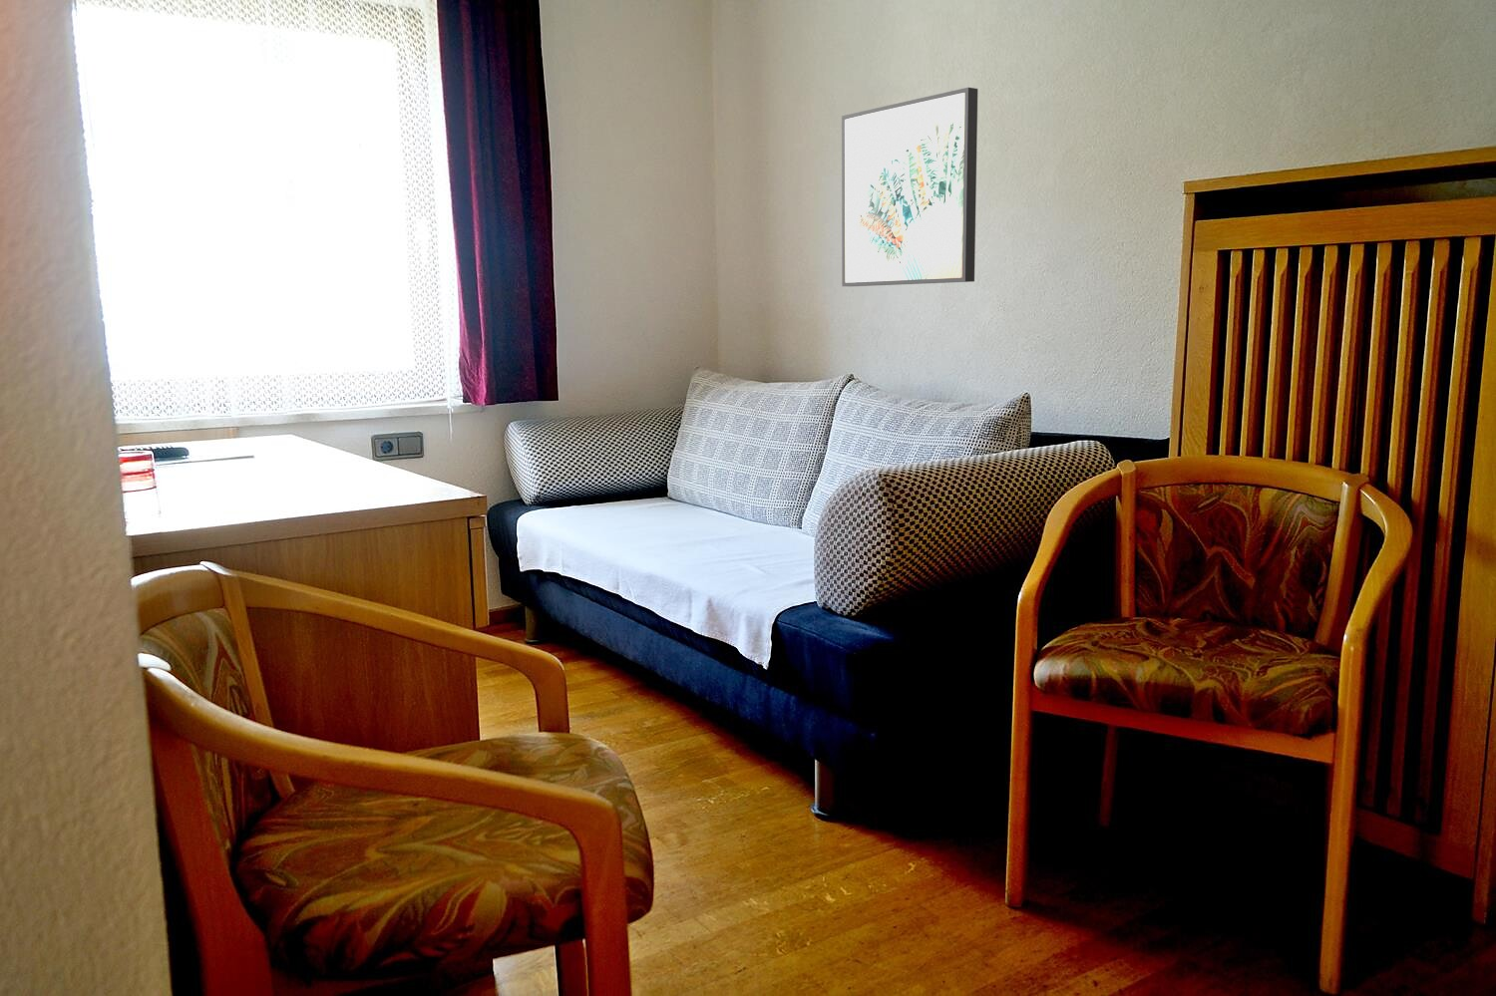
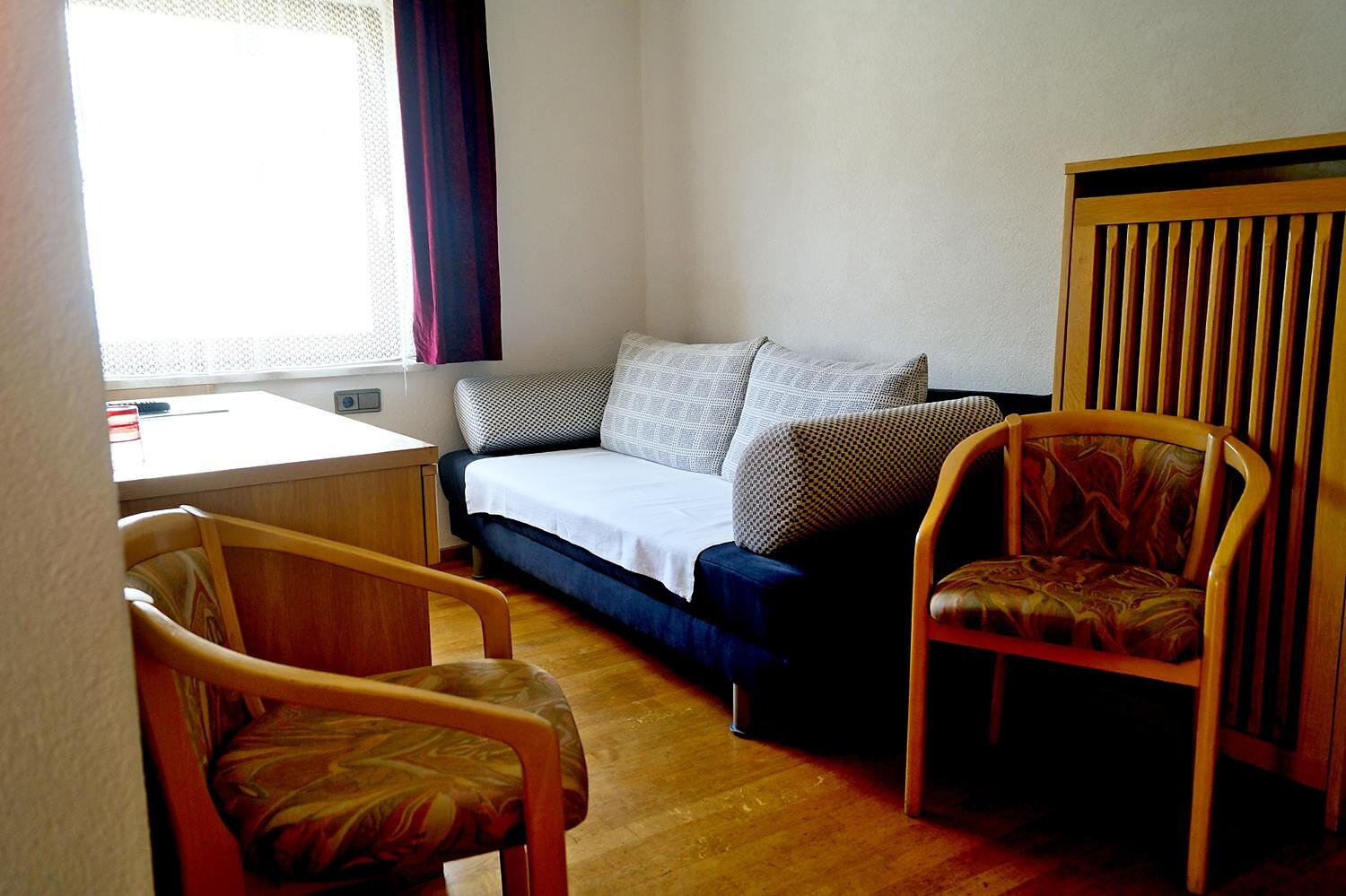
- wall art (905, 195)
